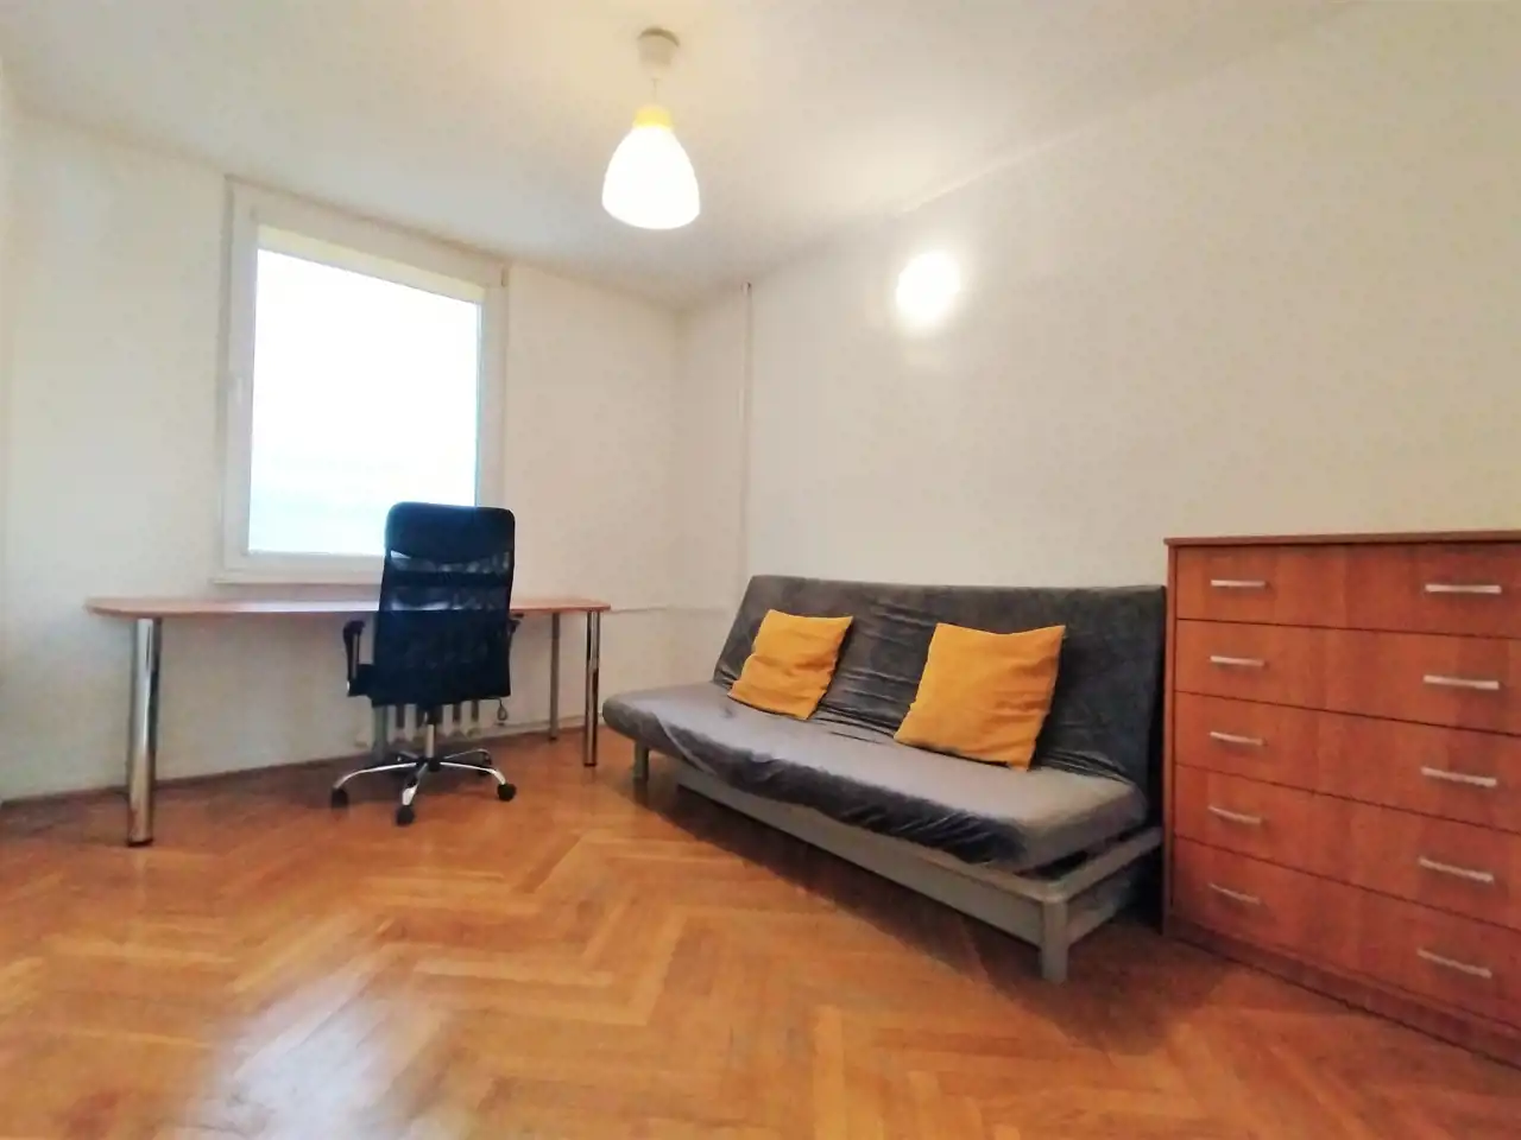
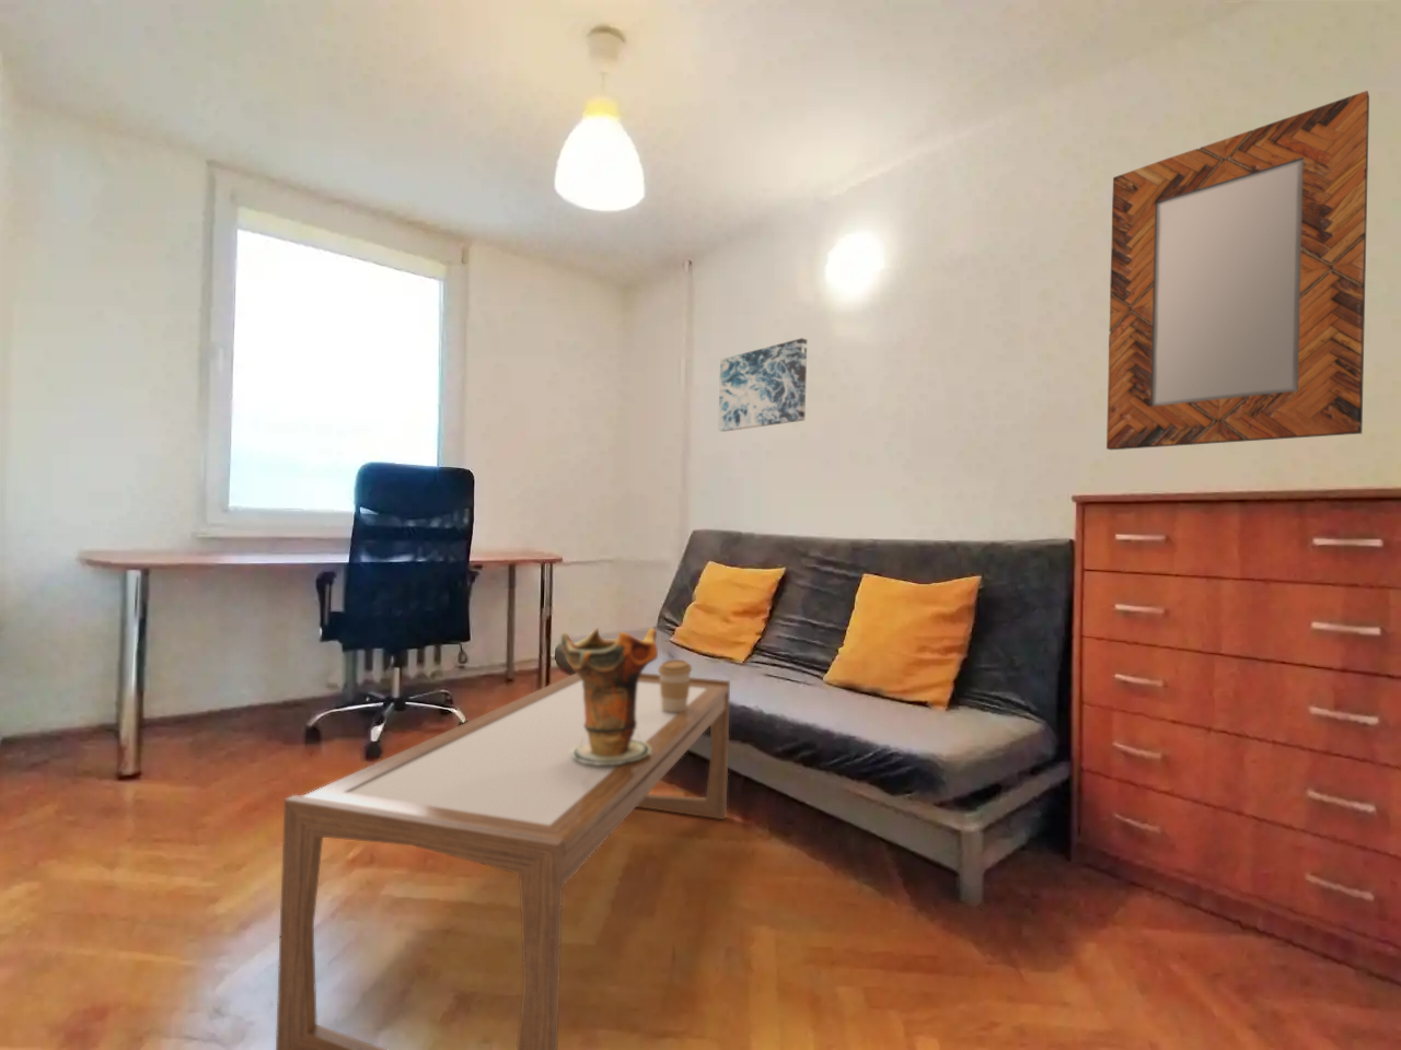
+ home mirror (1223, 291)
+ coffee cup (674, 681)
+ decorative vase (609, 684)
+ wall art (760, 387)
+ coffee table (573, 811)
